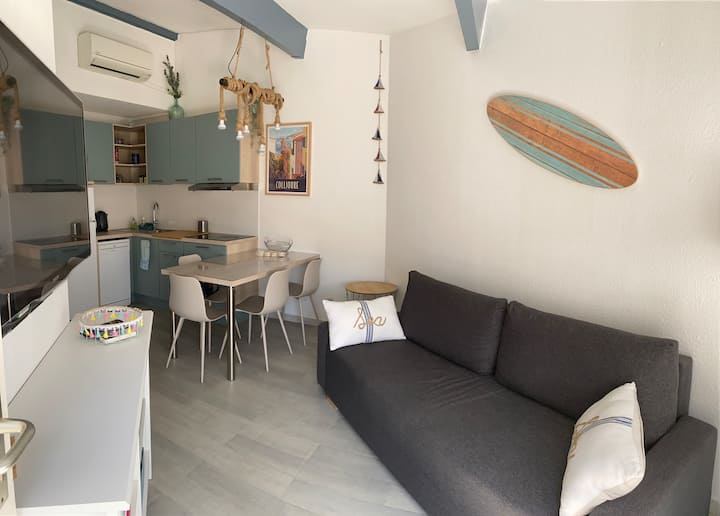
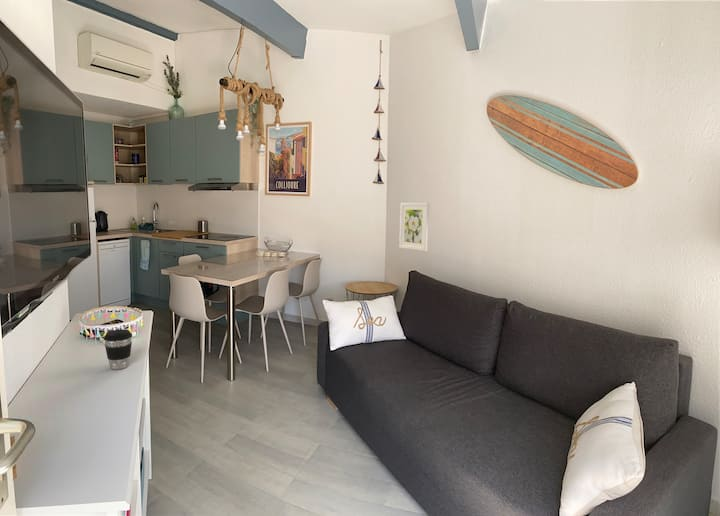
+ coffee cup (118, 349)
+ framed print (413, 226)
